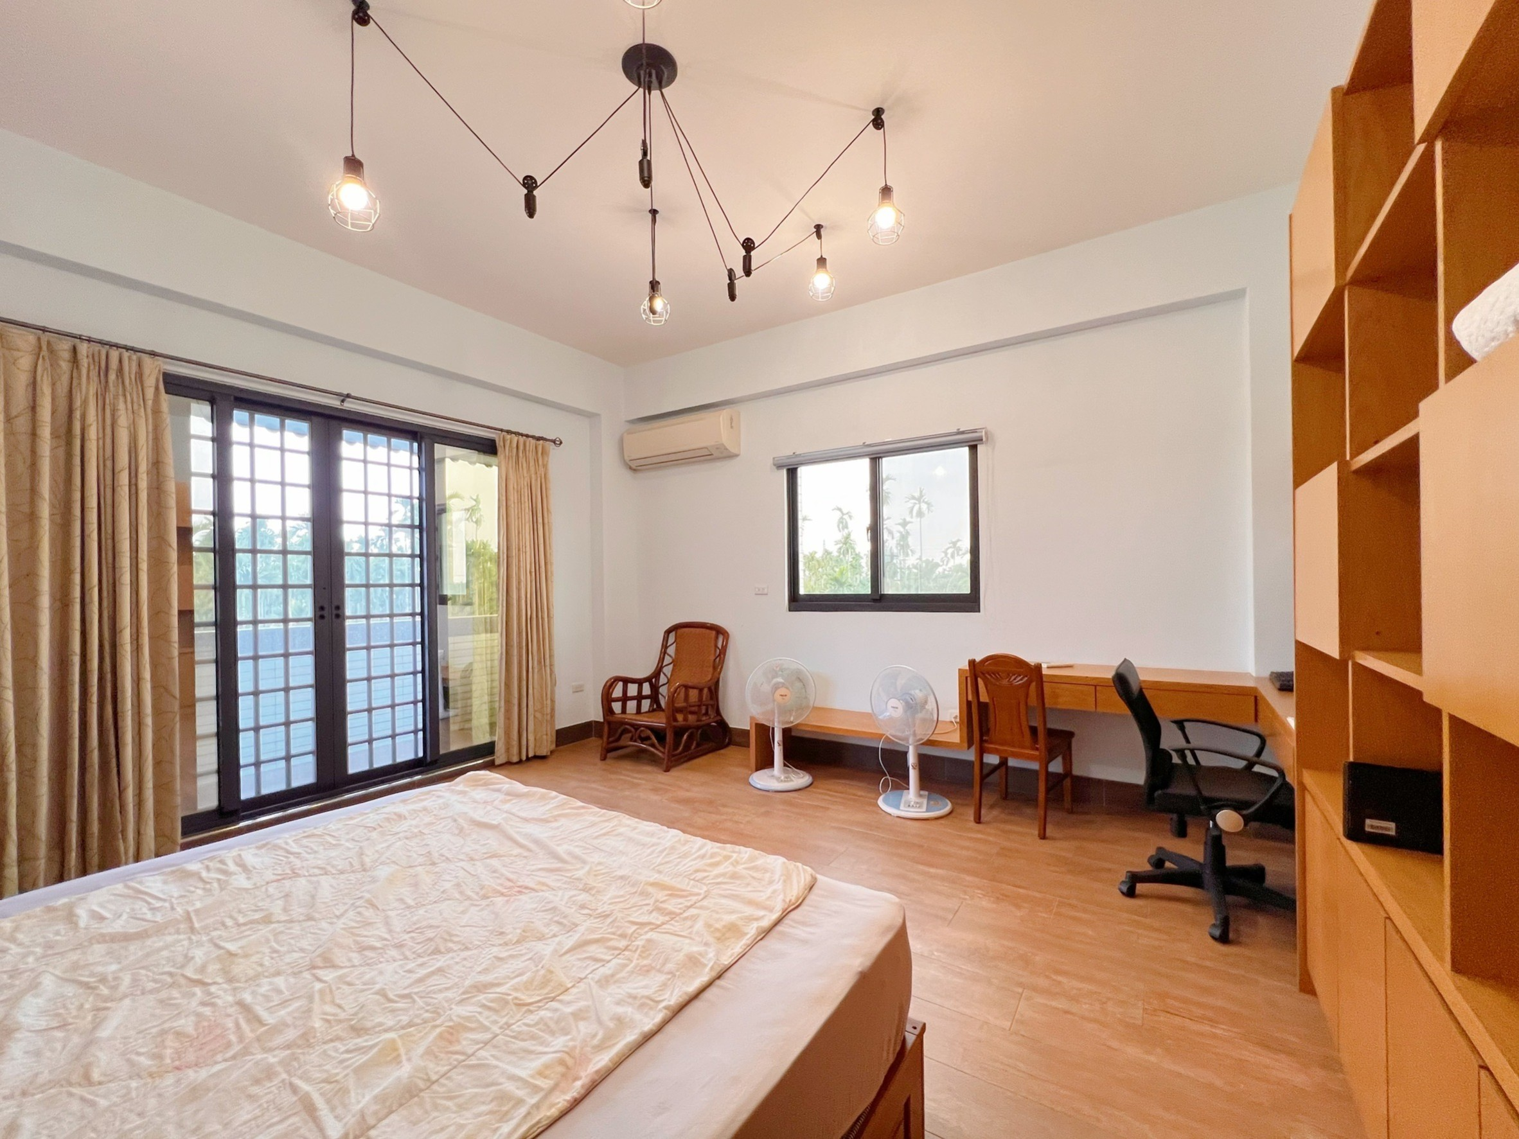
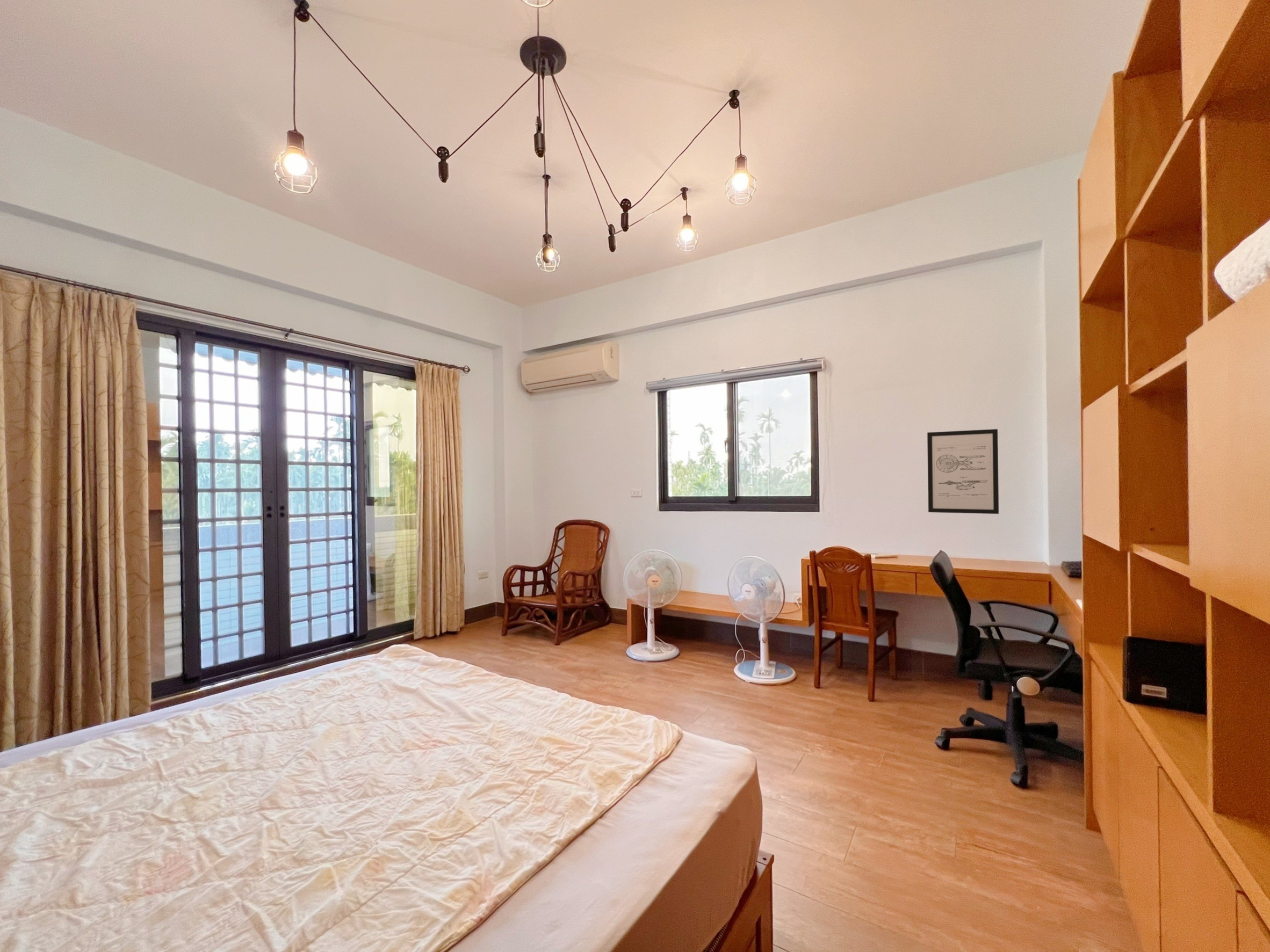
+ wall art (962, 471)
